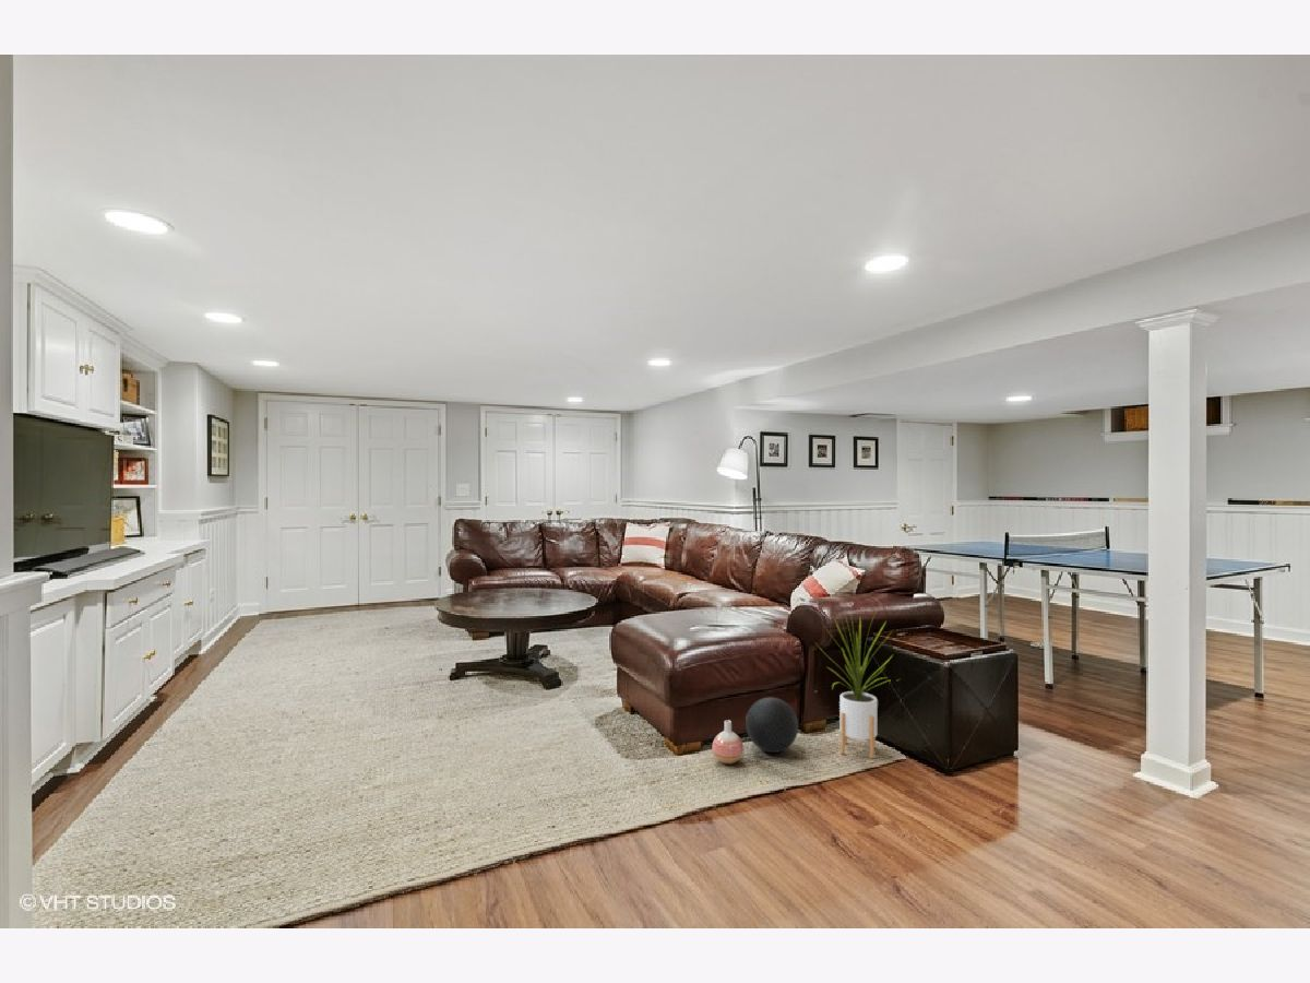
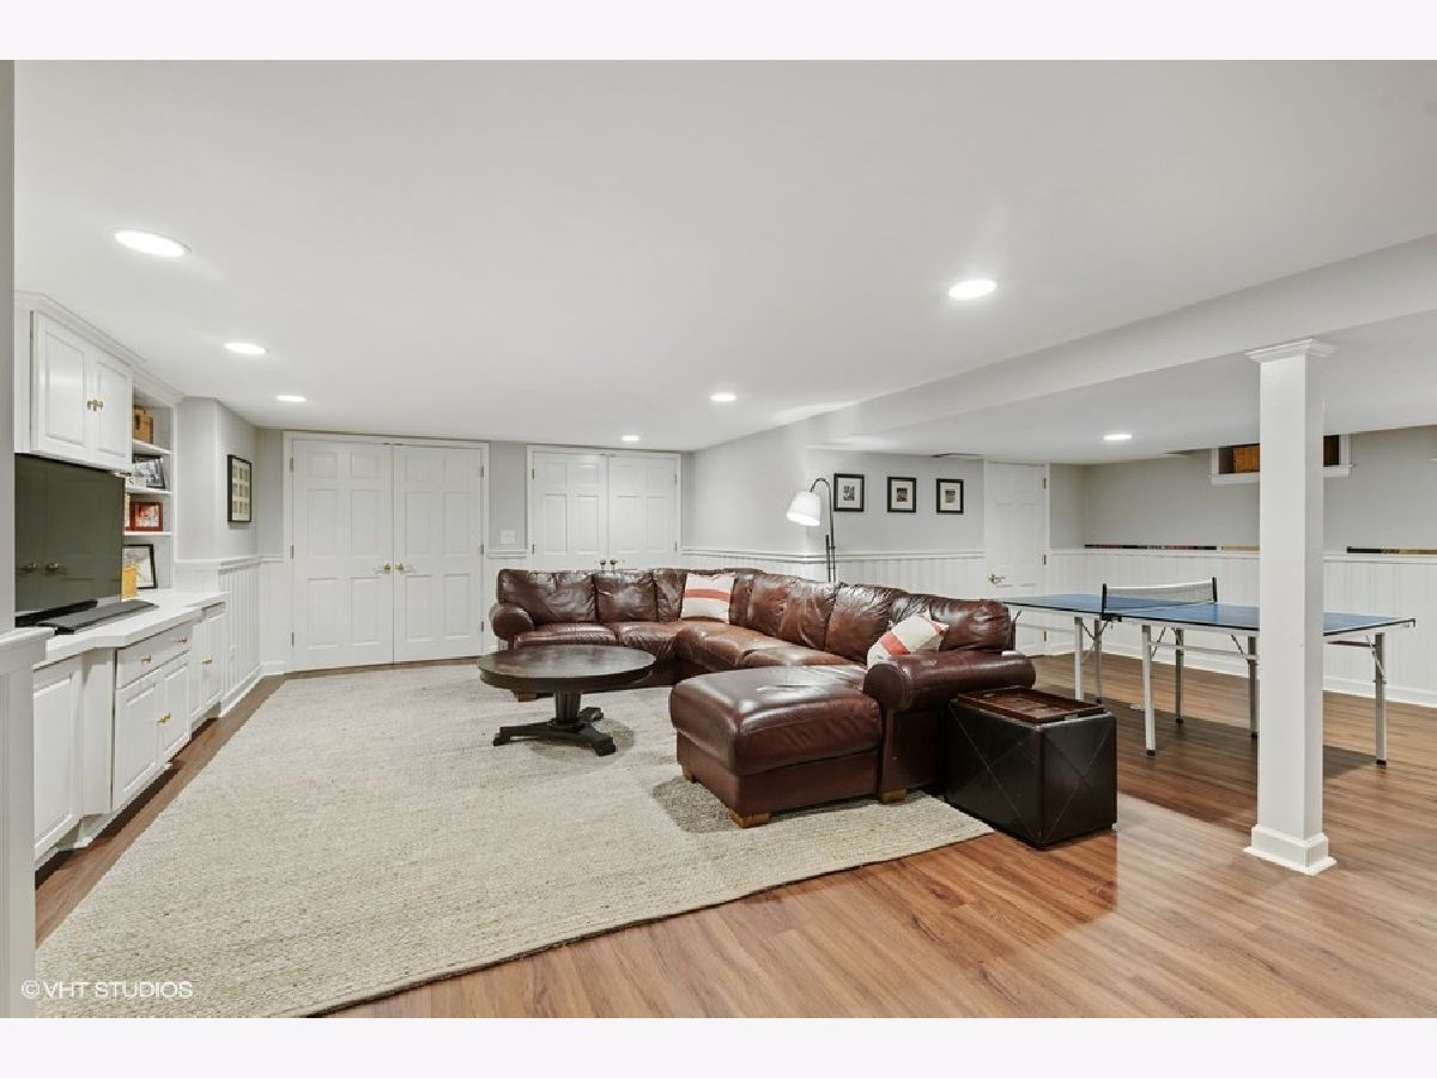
- ball (772, 724)
- vase (727, 741)
- house plant (860, 680)
